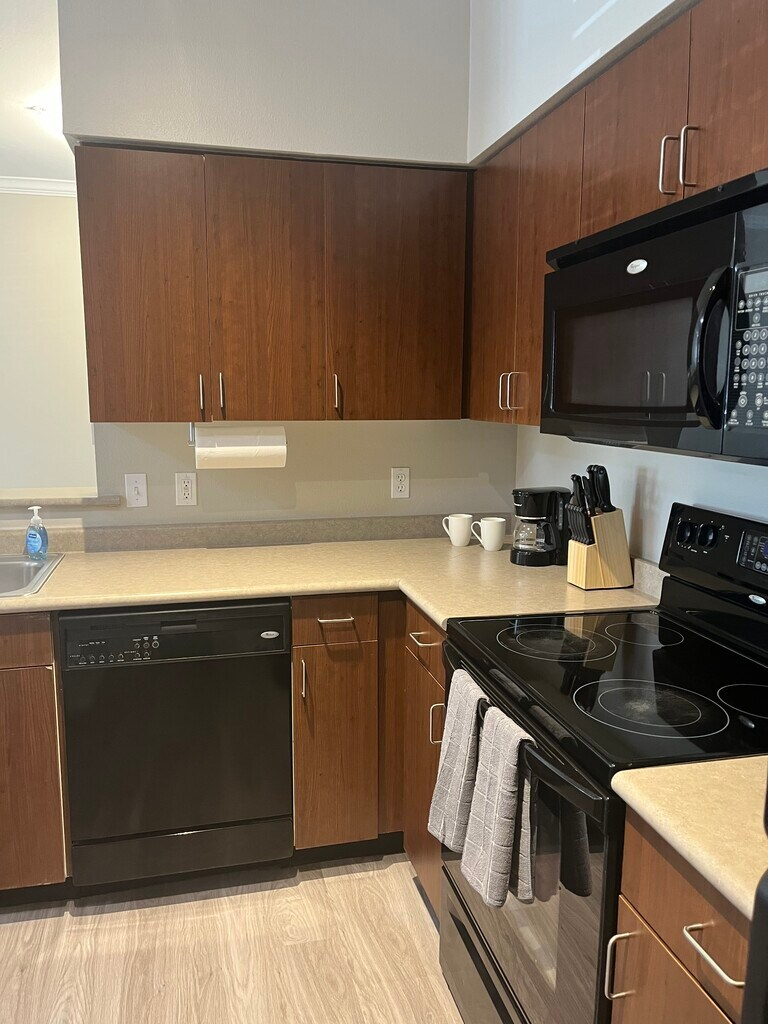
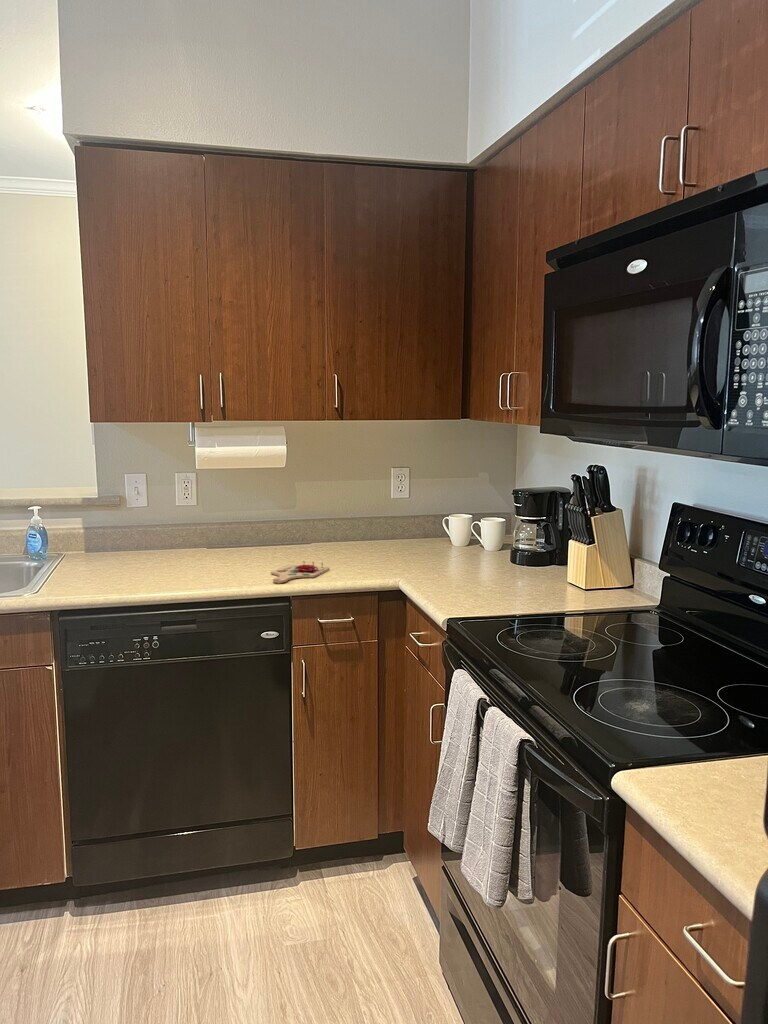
+ cutting board (293, 570)
